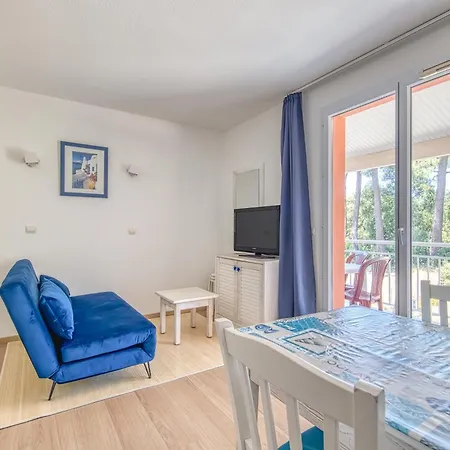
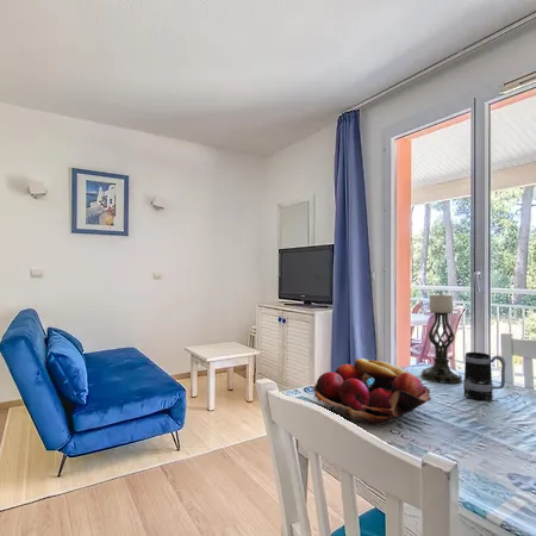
+ fruit basket (369, 386)
+ candle holder (442, 334)
+ mug (484, 375)
